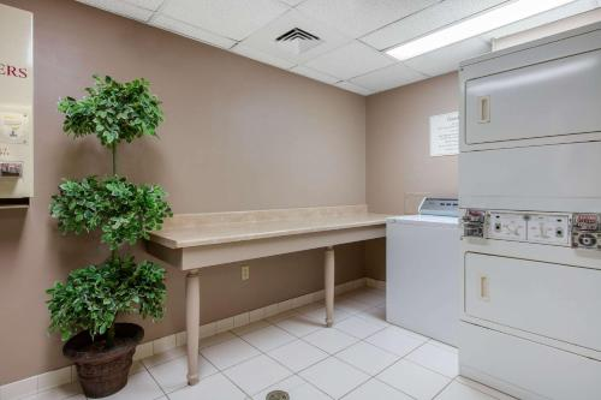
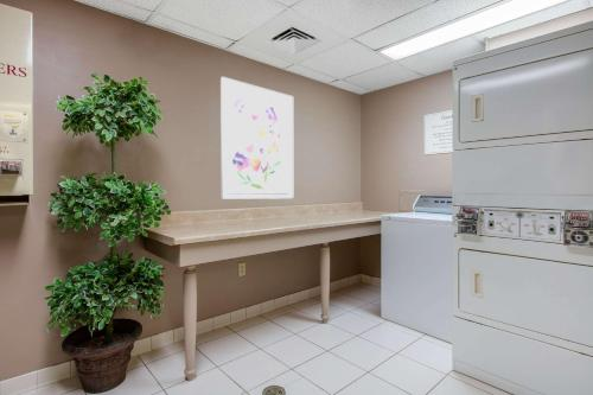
+ wall art (260, 142)
